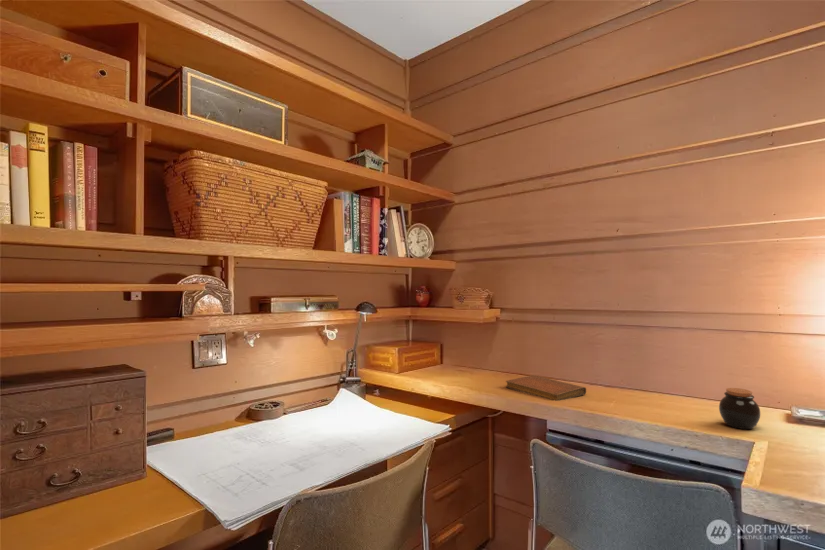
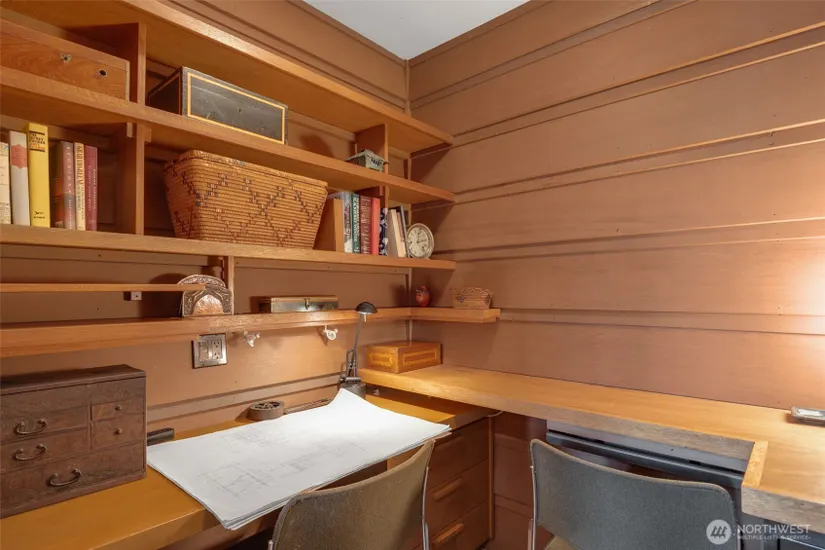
- notebook (544, 387)
- jar (739, 408)
